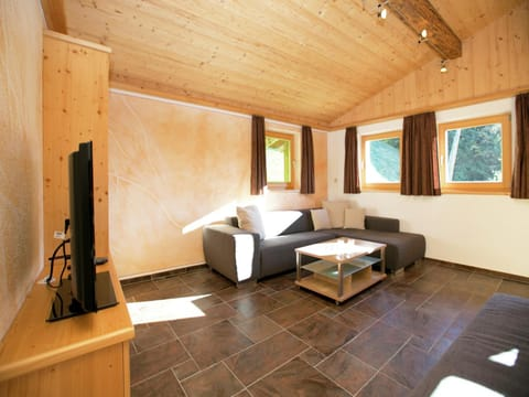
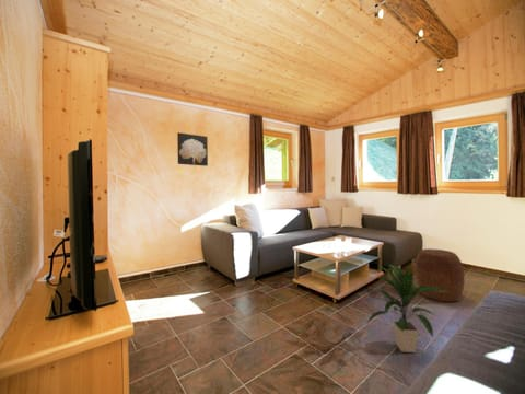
+ stool (439, 273)
+ indoor plant (401, 304)
+ wall art (192, 150)
